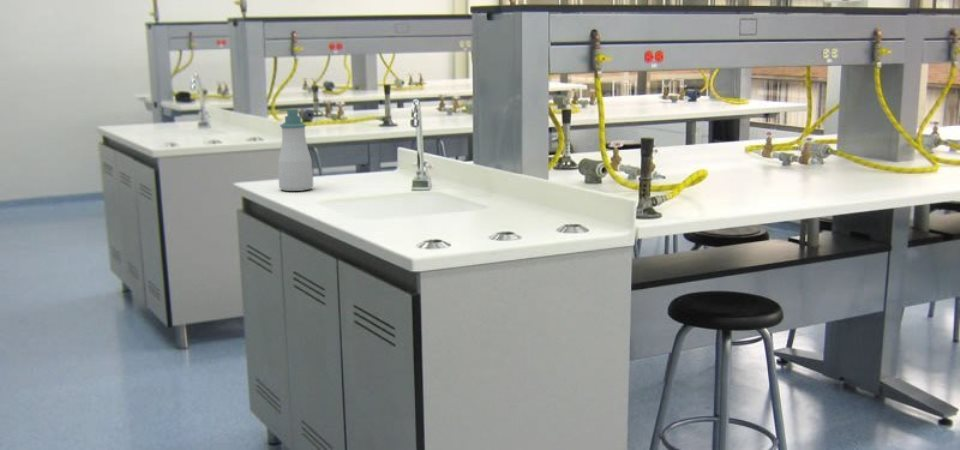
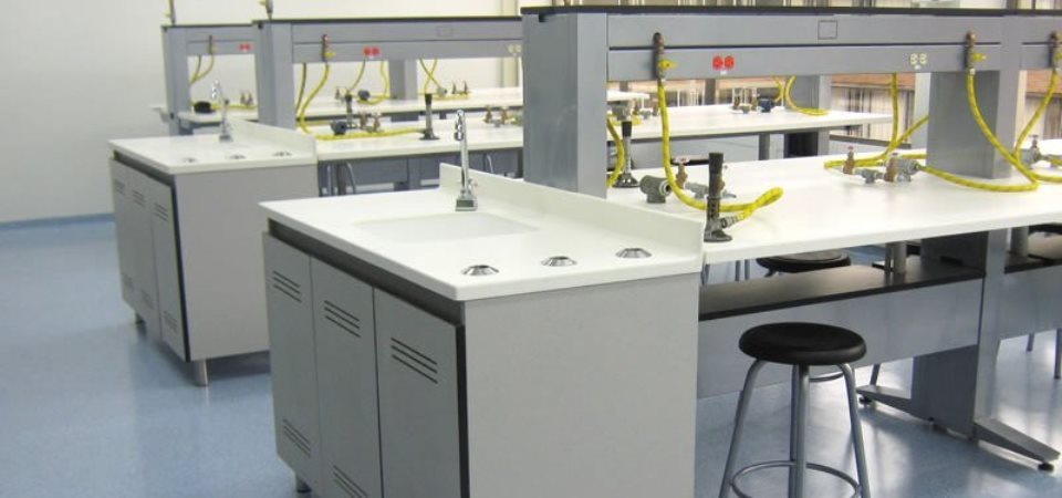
- soap bottle (294, 149)
